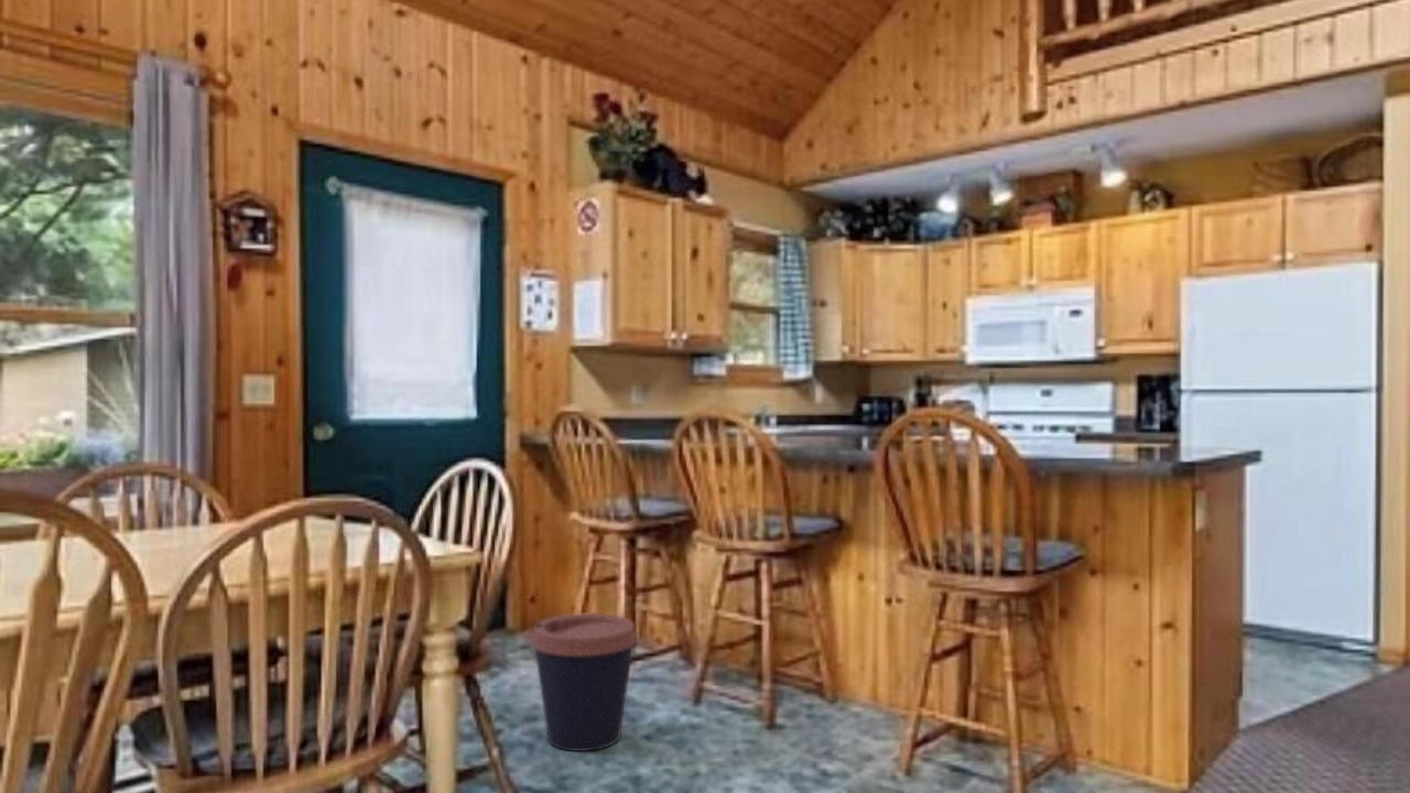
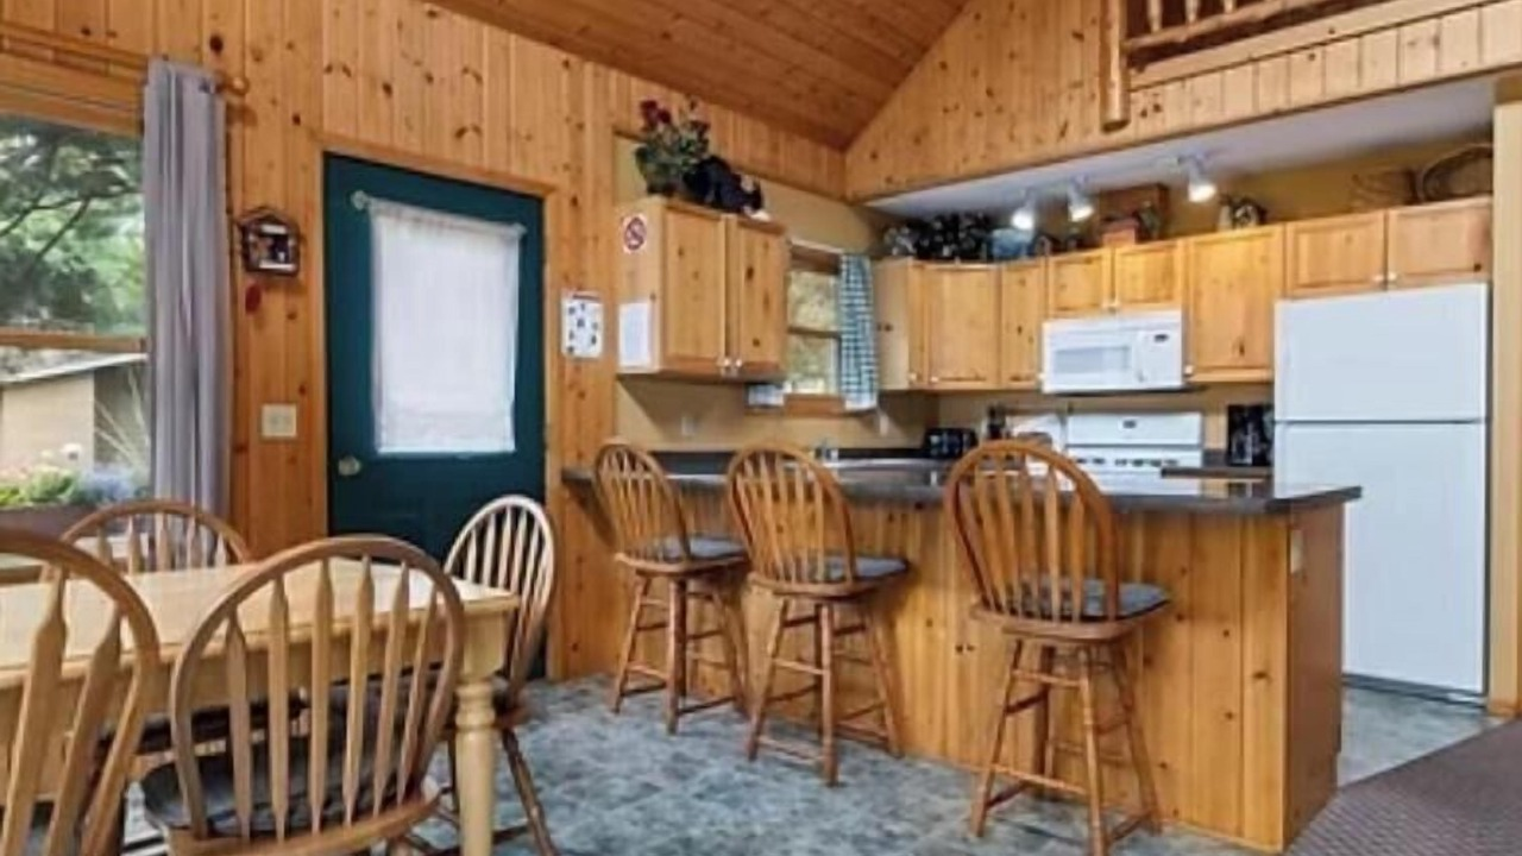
- coffee cup (584, 681)
